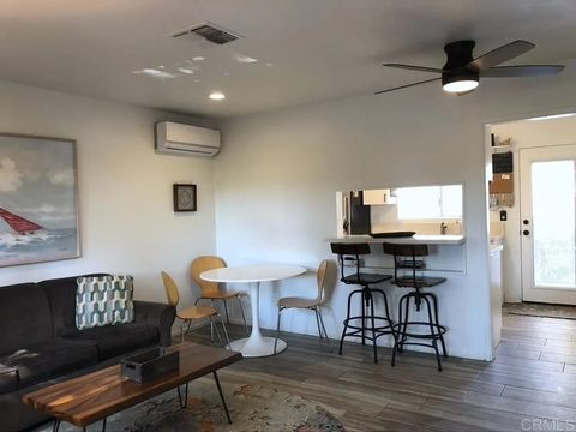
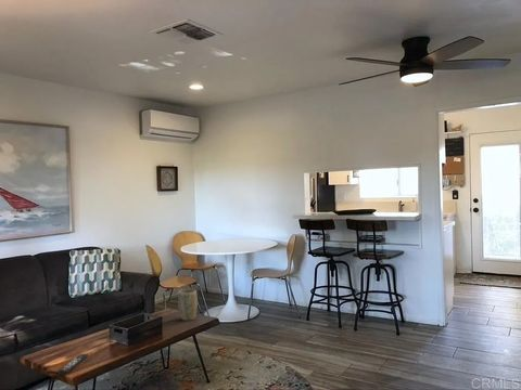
+ remote control (74, 363)
+ plant pot (188, 304)
